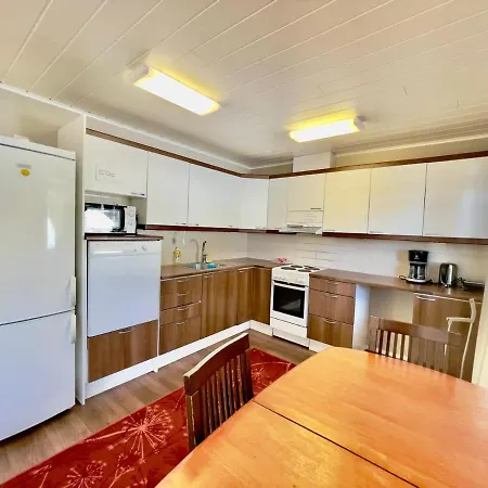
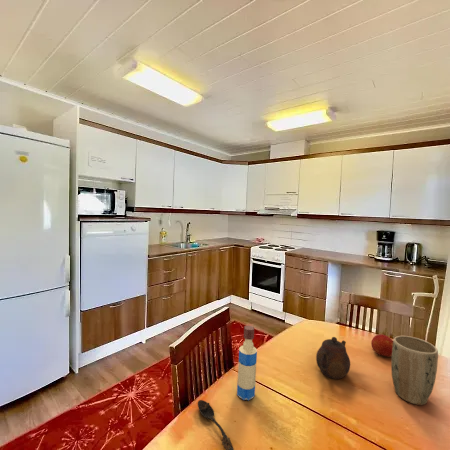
+ plant pot (412, 369)
+ teapot (331, 355)
+ tequila bottle (247, 361)
+ fruit (383, 344)
+ spoon (214, 422)
